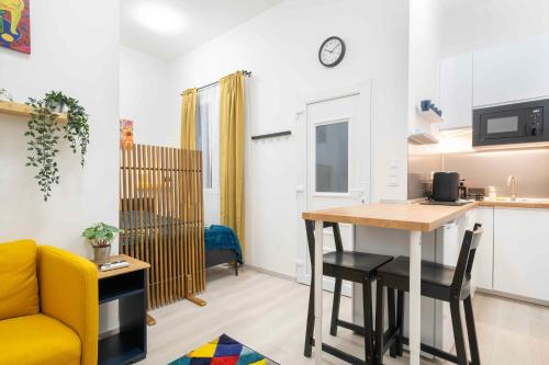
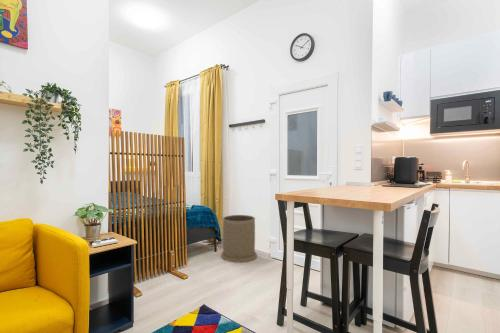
+ trash can (238, 236)
